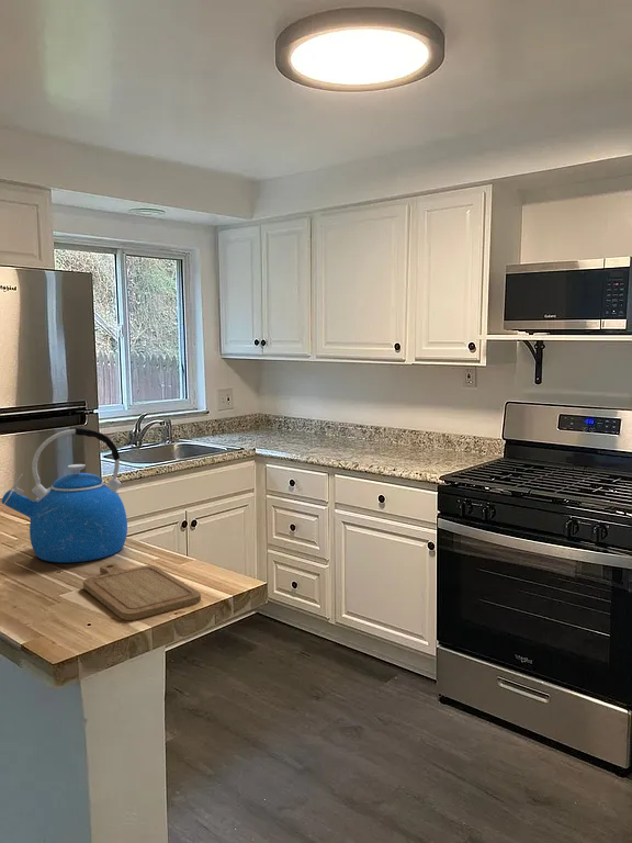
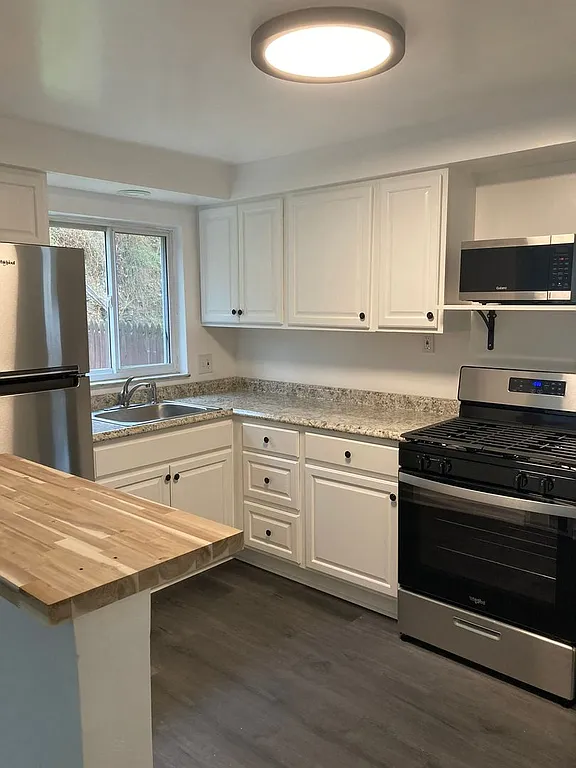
- kettle (65, 491)
- chopping board (134, 585)
